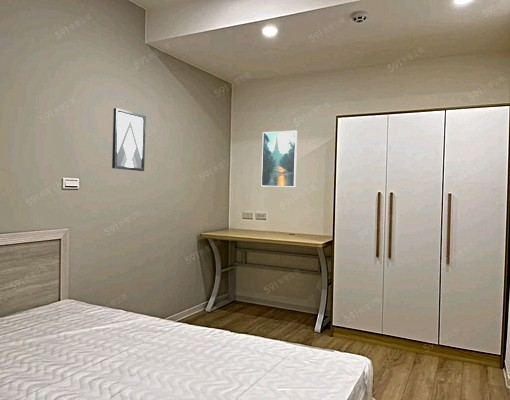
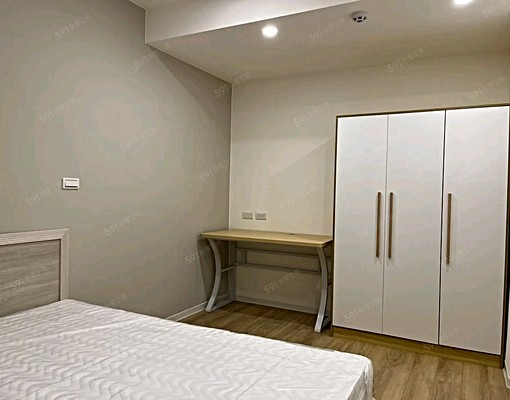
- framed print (278, 159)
- wall art (129, 141)
